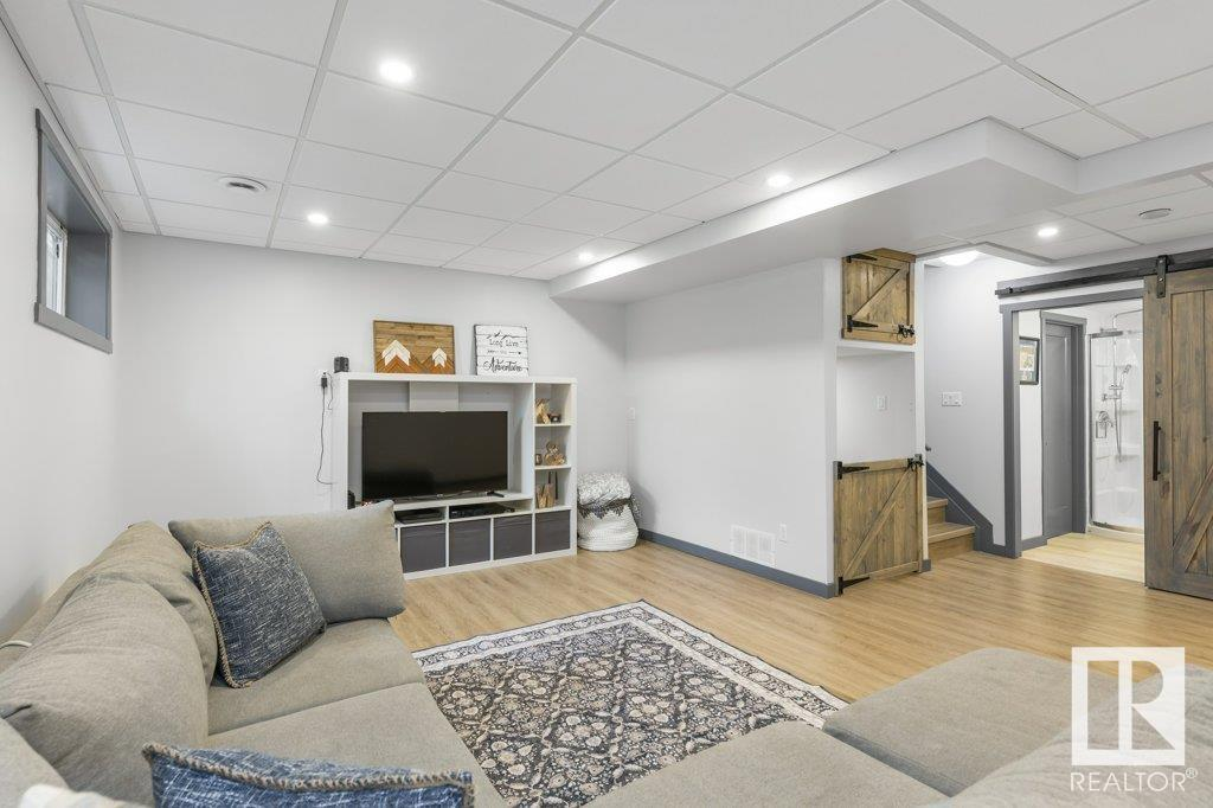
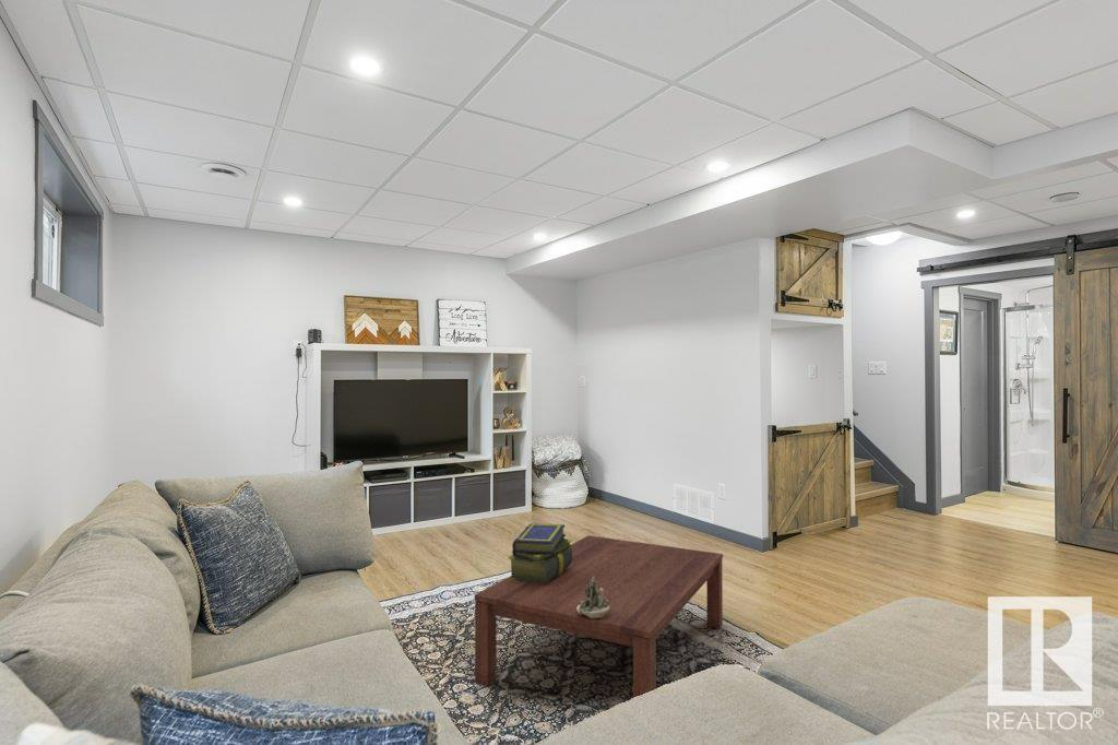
+ stack of books (542, 551)
+ coffee table (611, 611)
+ succulent planter (593, 593)
